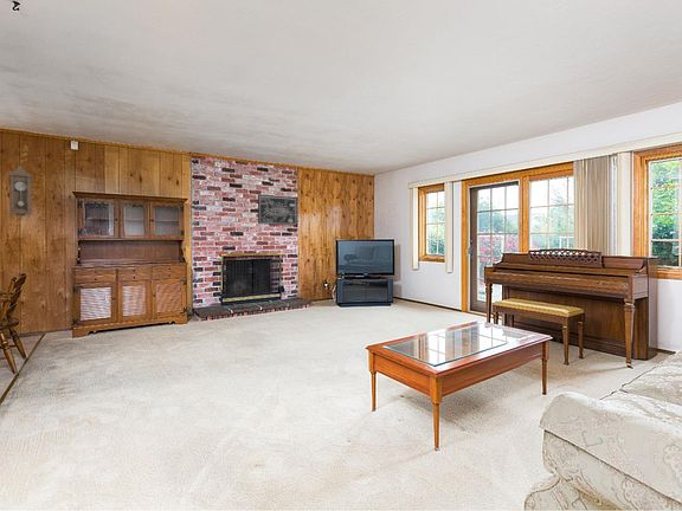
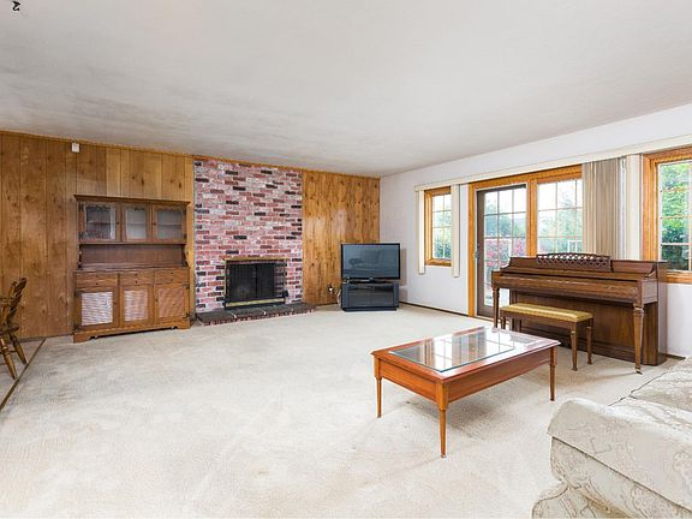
- pendulum clock (20, 193)
- wall art (278, 211)
